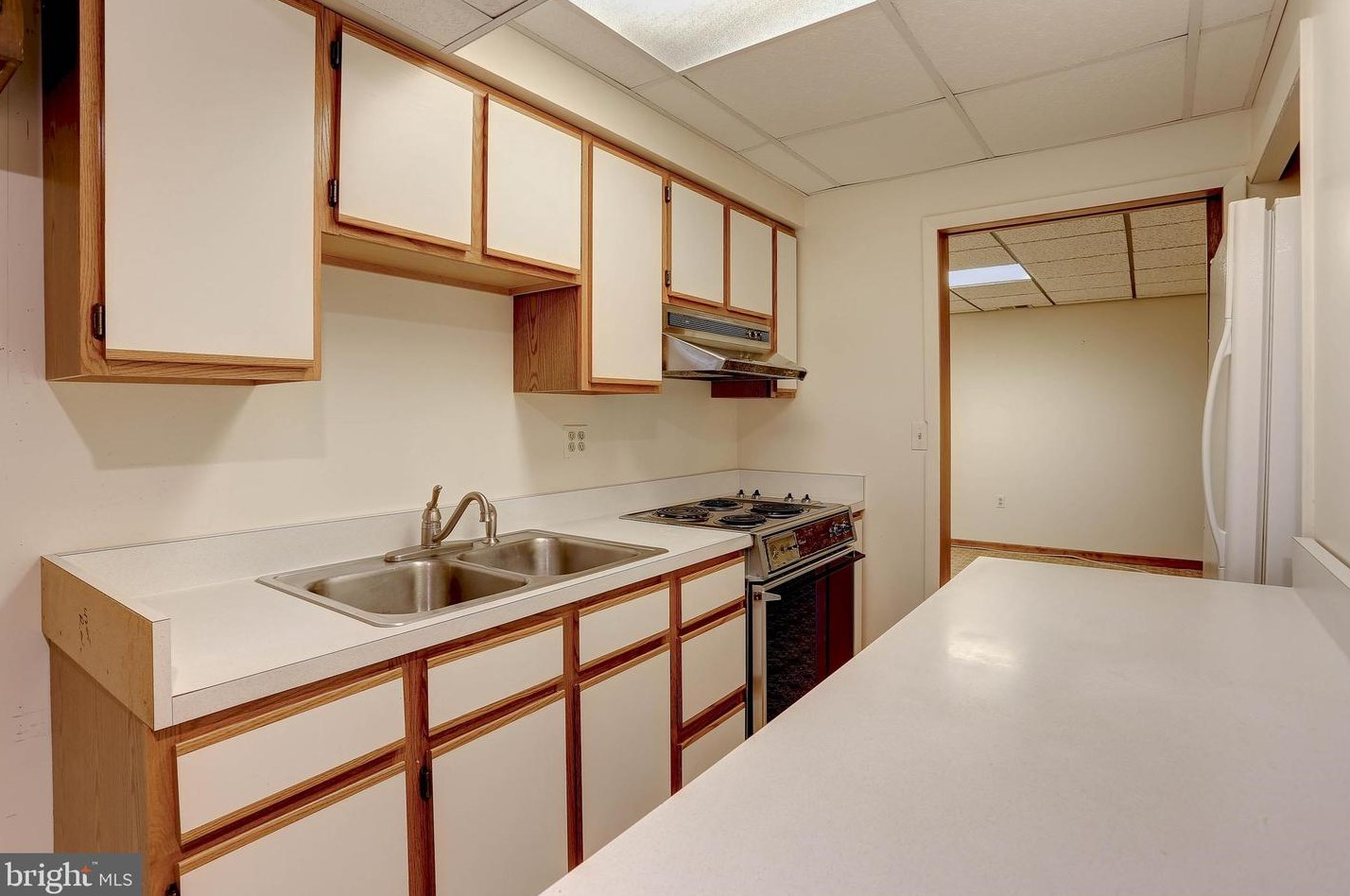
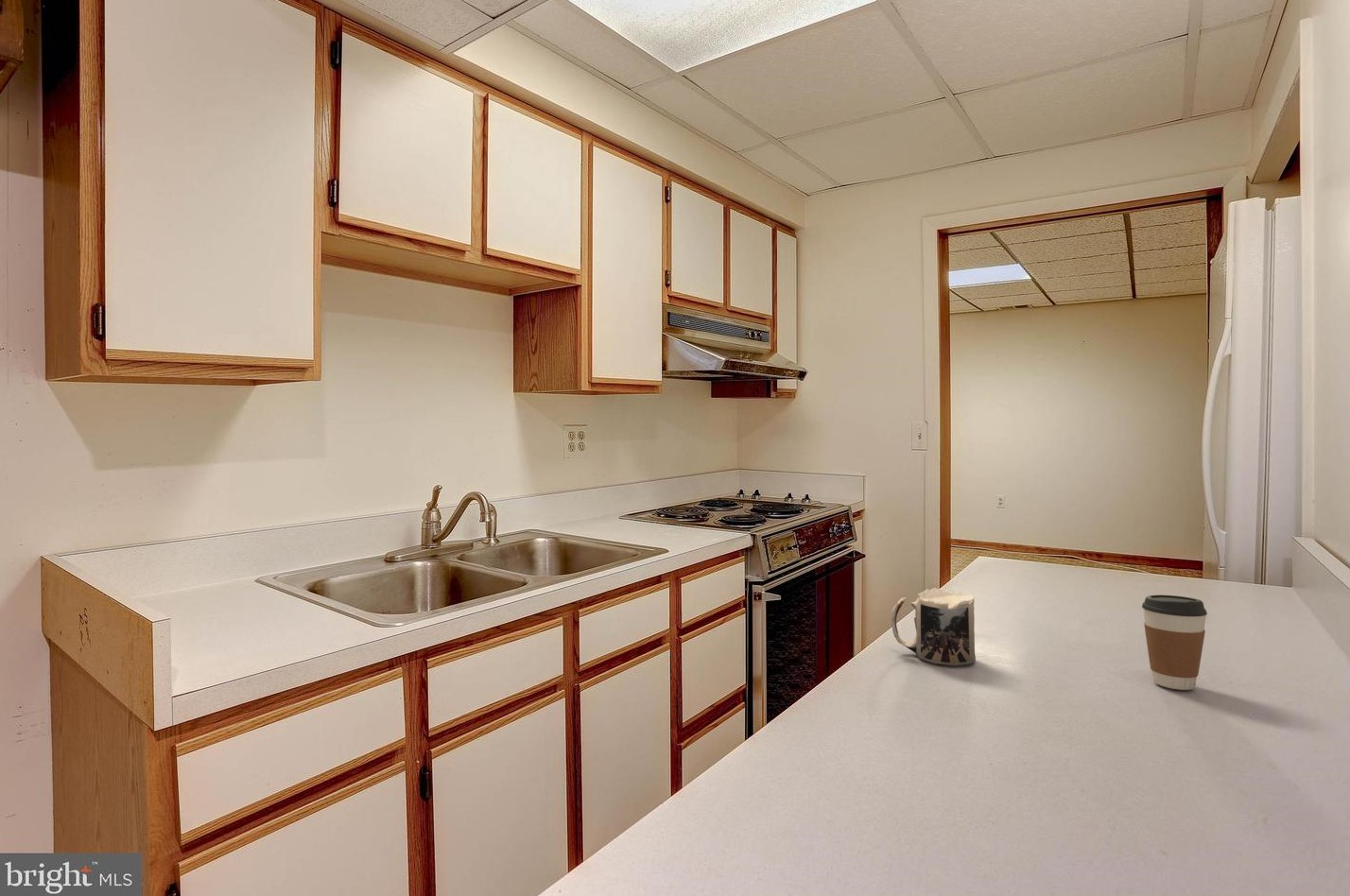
+ coffee cup (1173, 641)
+ mug (934, 623)
